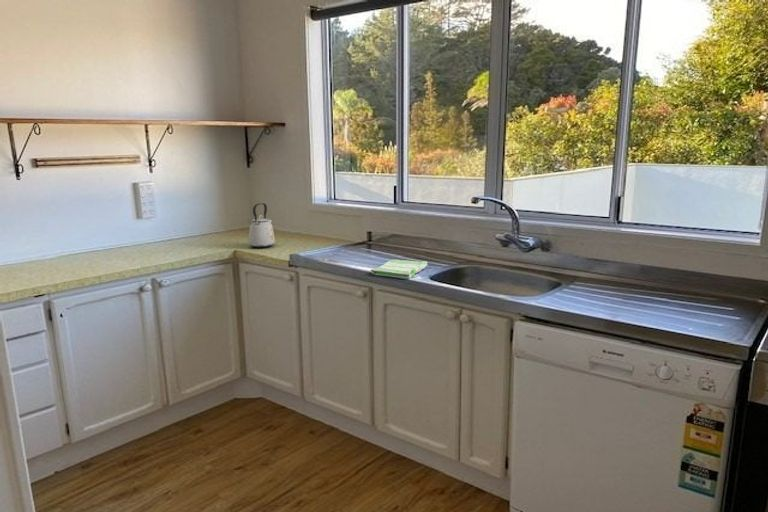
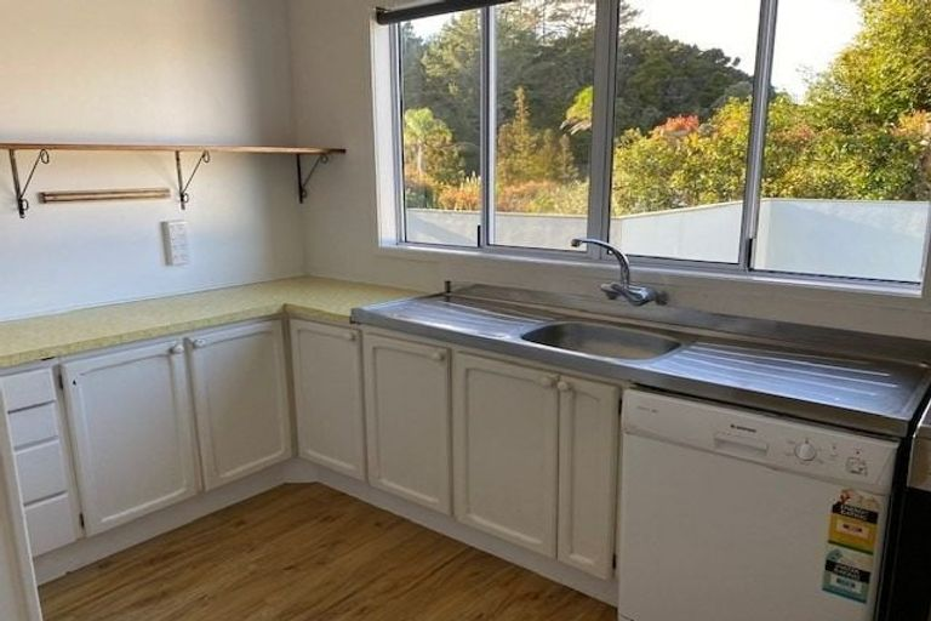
- kettle (263, 224)
- dish towel (399, 267)
